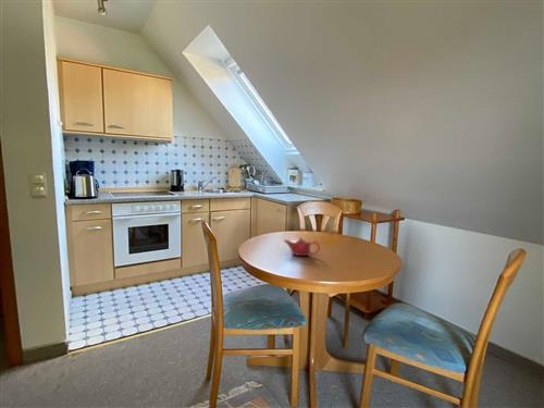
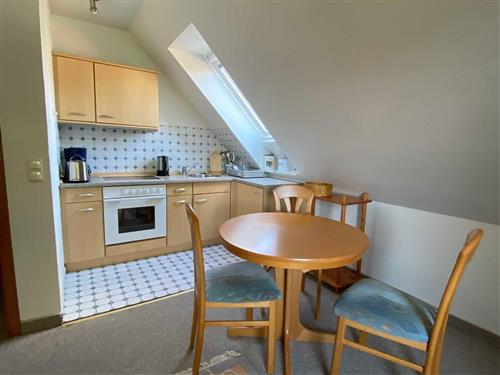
- teapot (300, 246)
